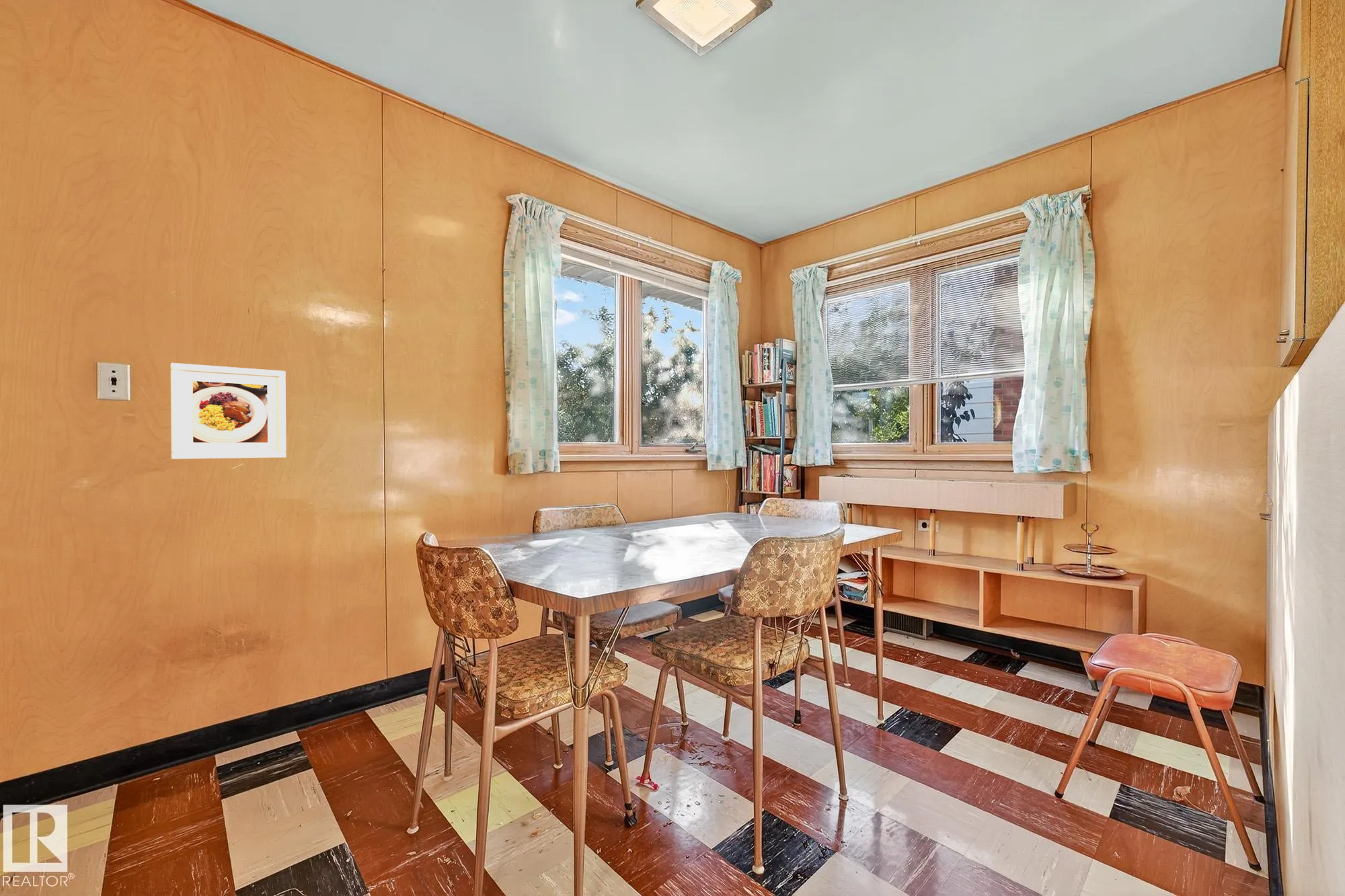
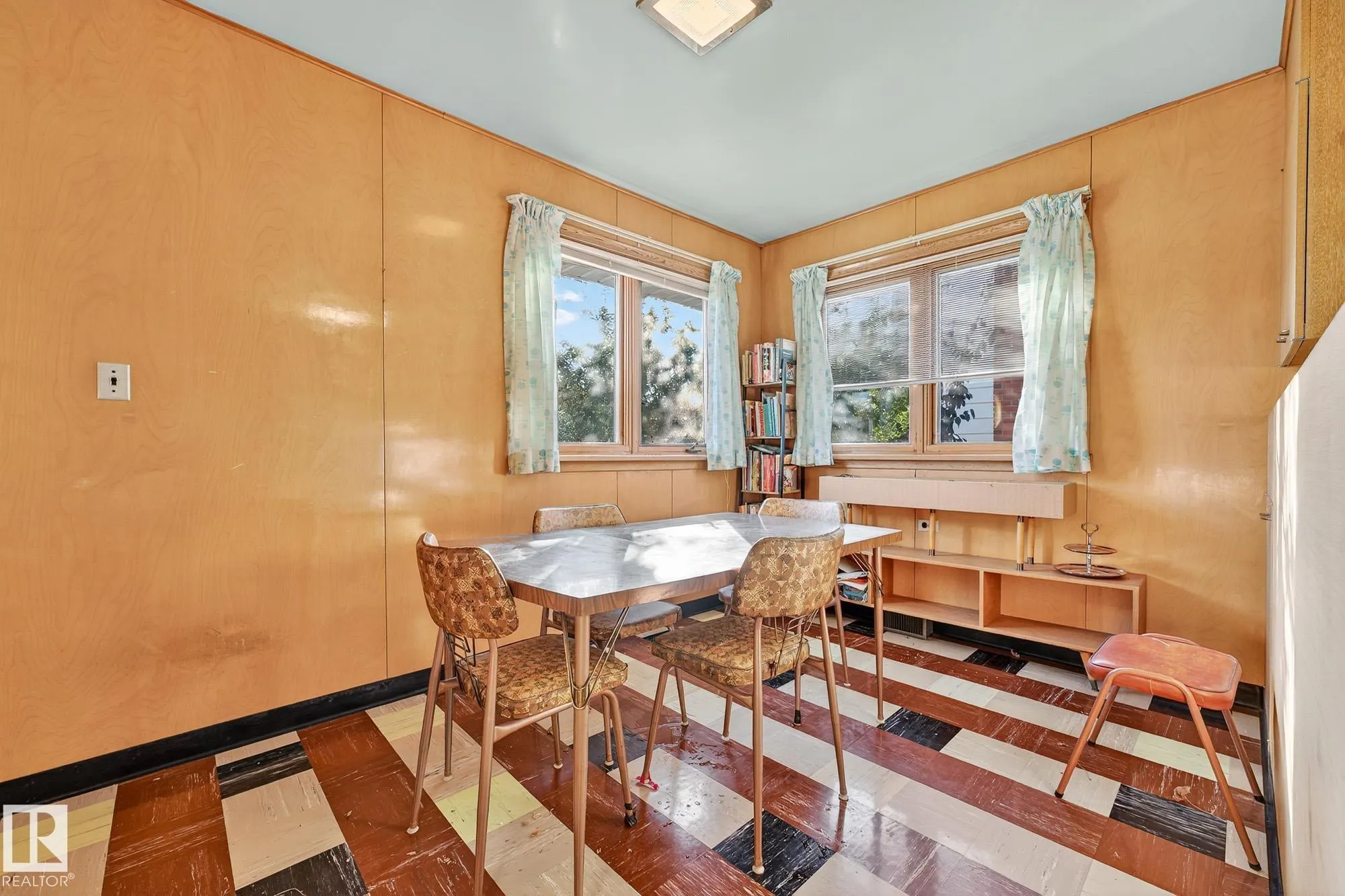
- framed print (231, 413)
